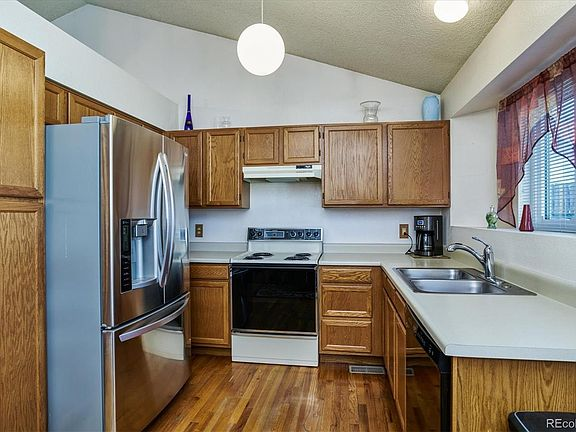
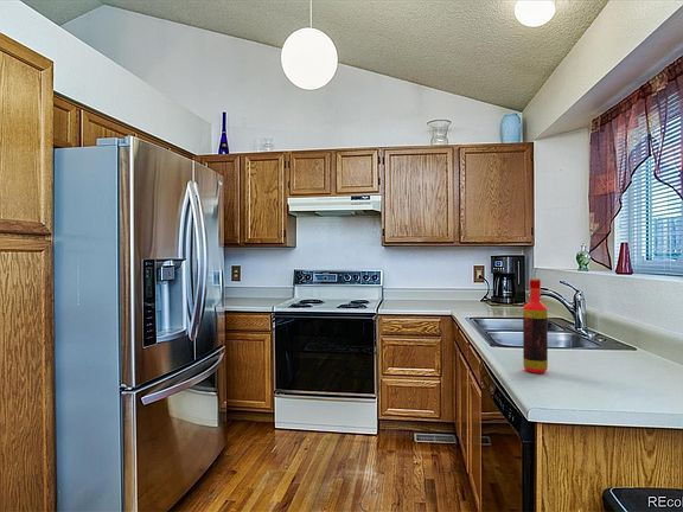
+ bottle (535, 325)
